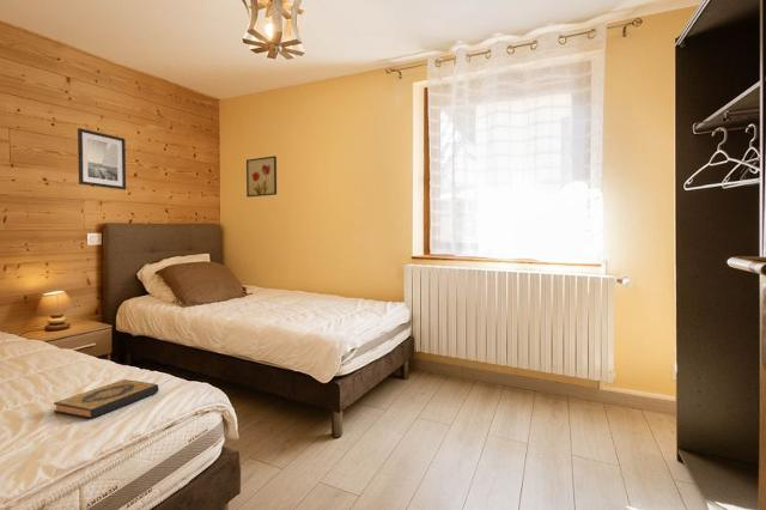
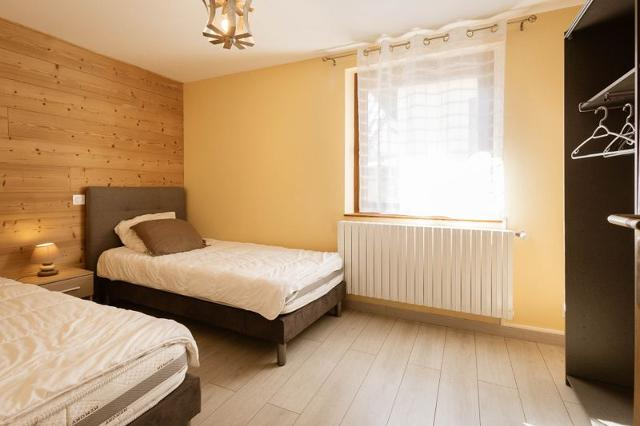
- wall art (261, 176)
- wall art (103, 160)
- hardback book (109, 396)
